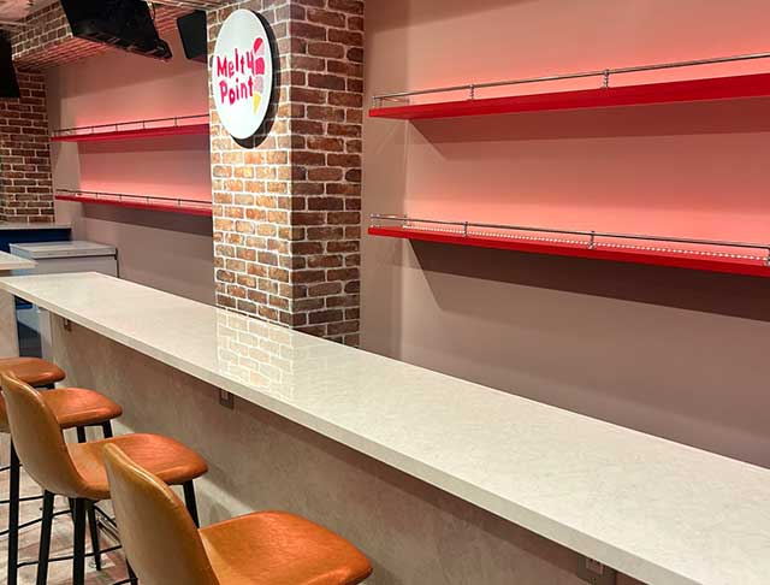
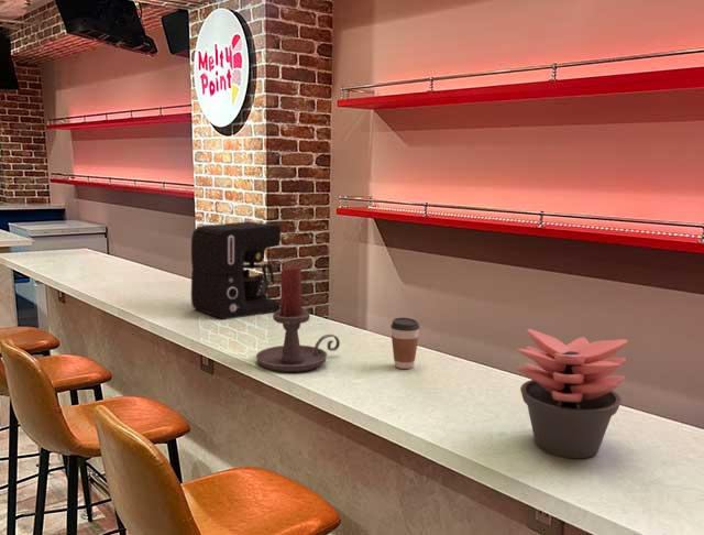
+ succulent plant (569, 393)
+ coffee cup (405, 343)
+ candle holder (300, 314)
+ coffee maker (240, 268)
